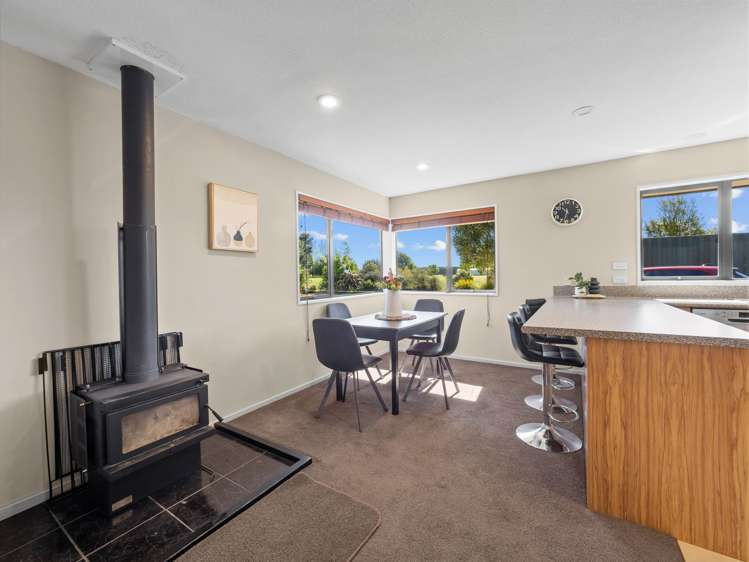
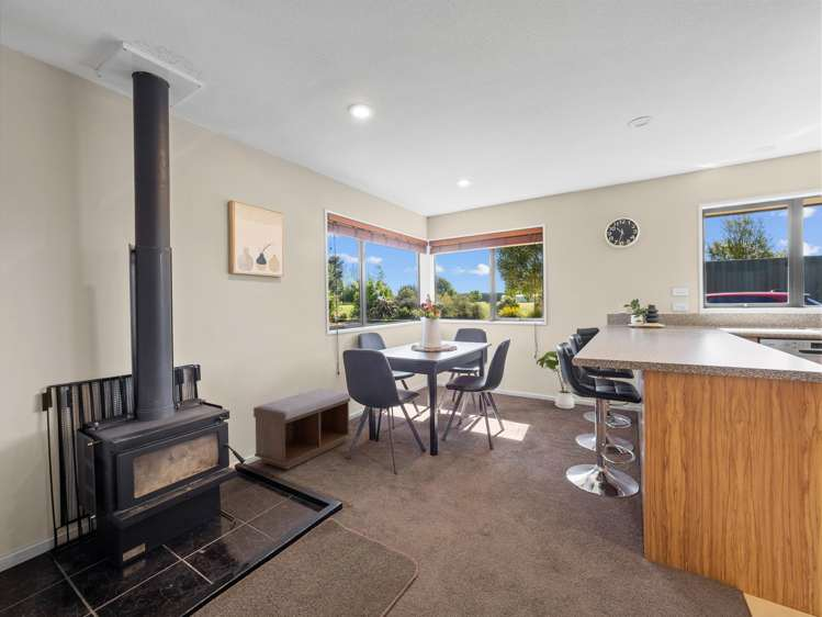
+ bench (305, 424)
+ house plant (560, 379)
